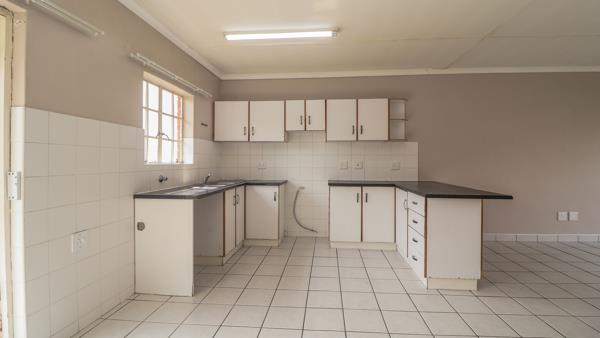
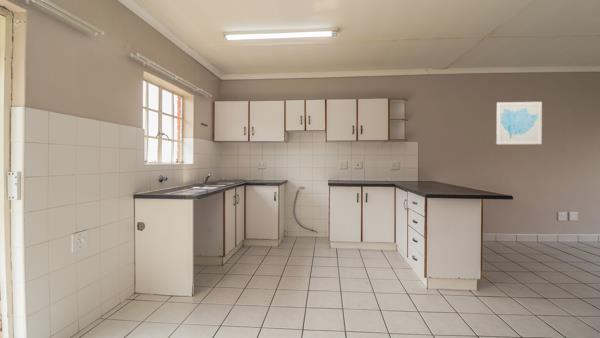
+ wall art (519, 123)
